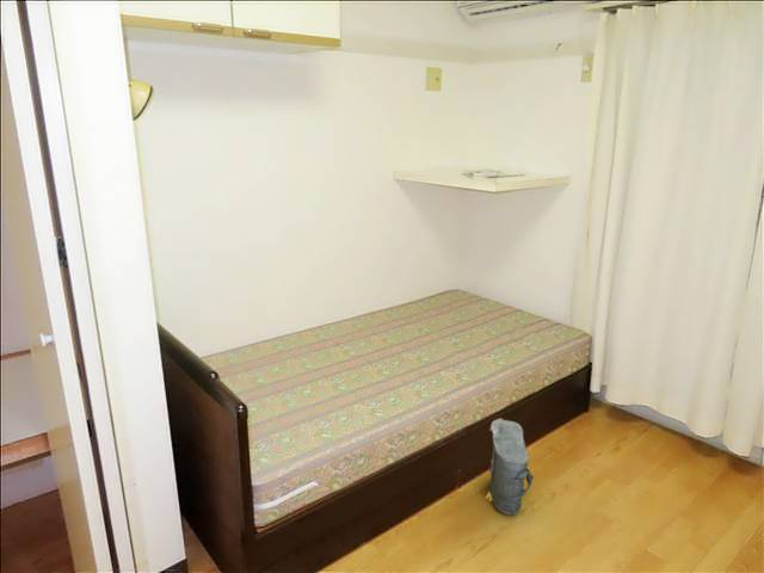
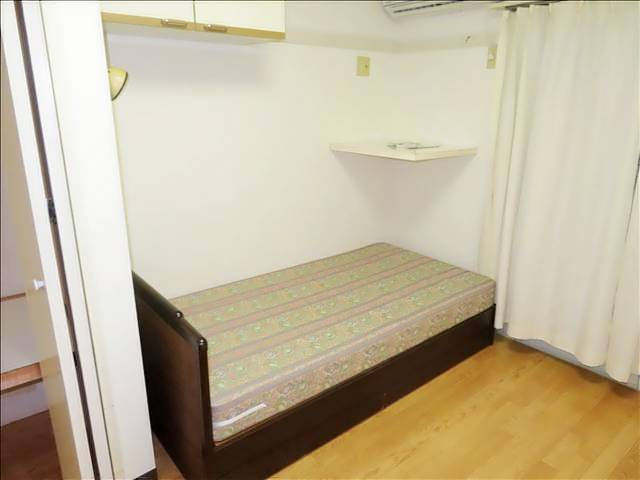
- bag (511, 467)
